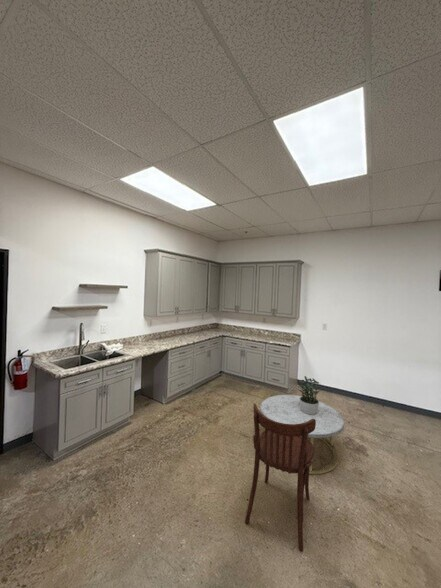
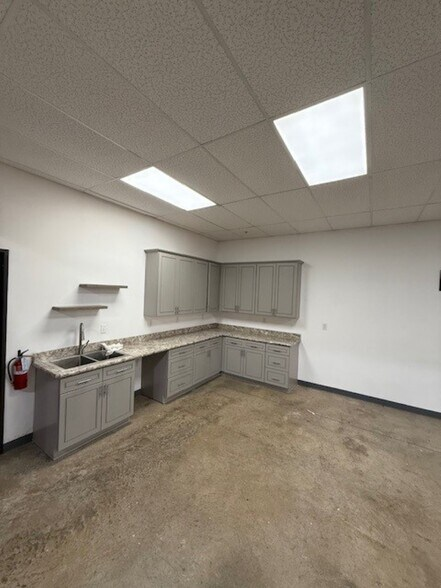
- dining chair (282, 457)
- potted plant (308, 394)
- coffee table (299, 423)
